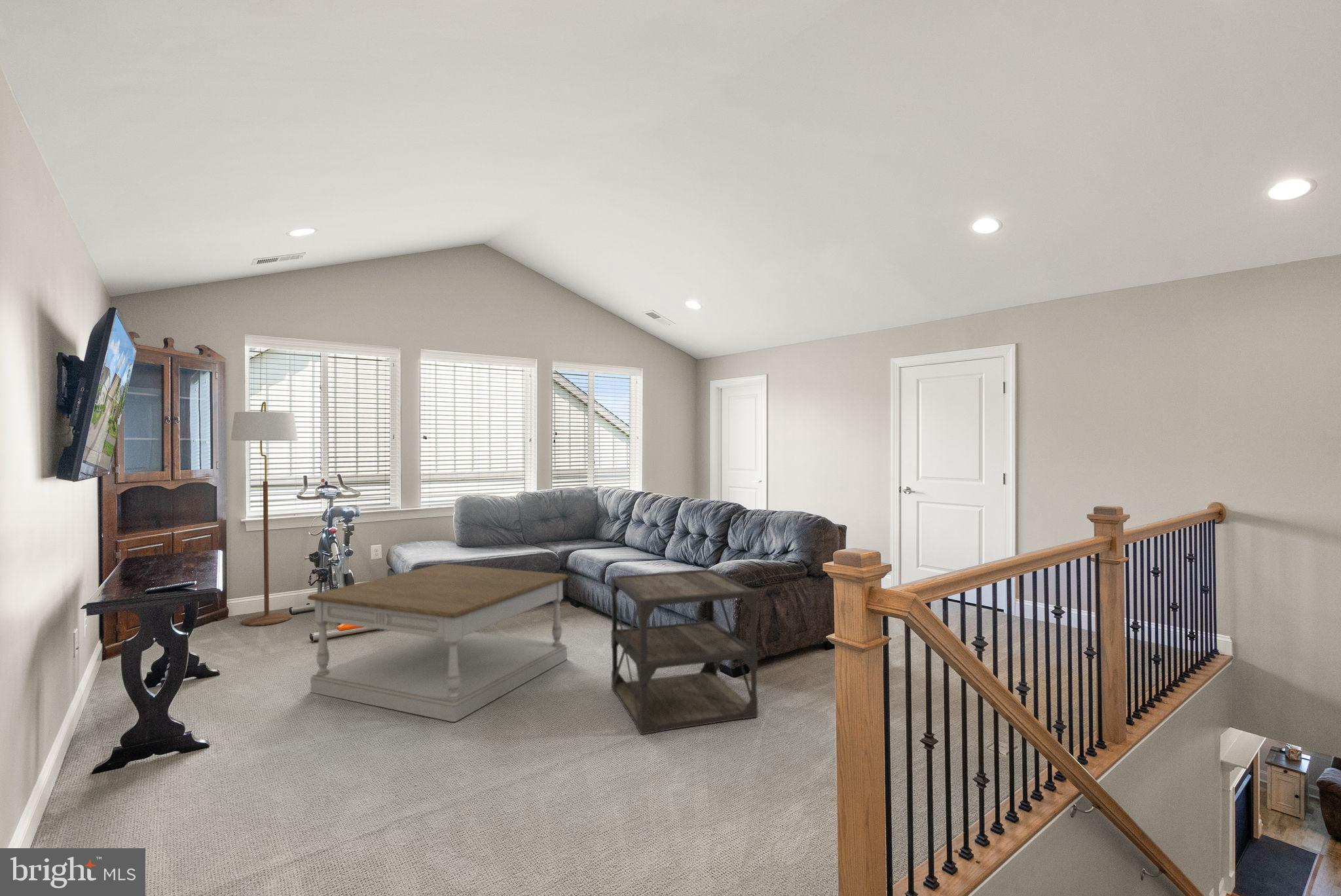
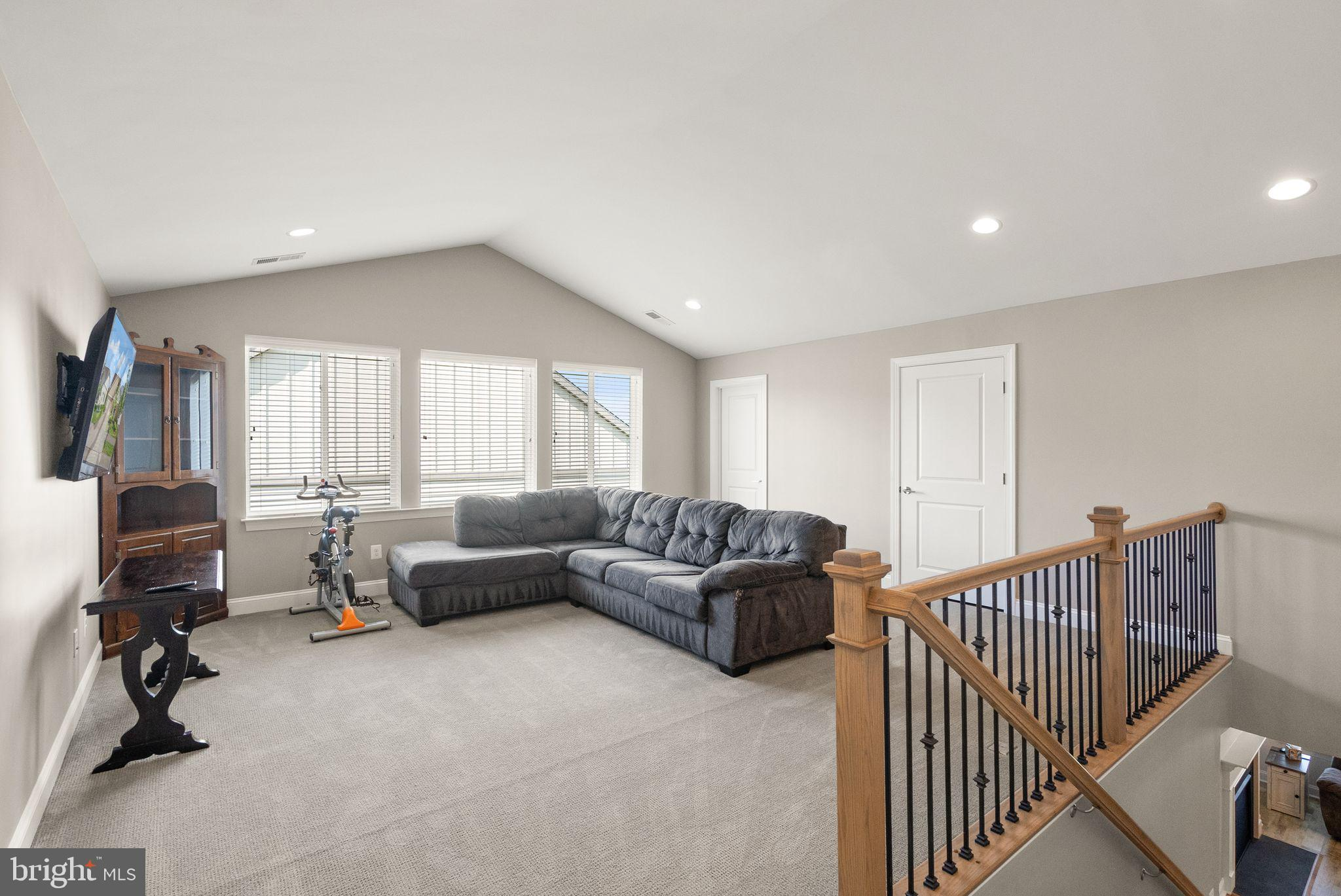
- side table (680, 642)
- floor lamp (265, 510)
- coffee table (447, 629)
